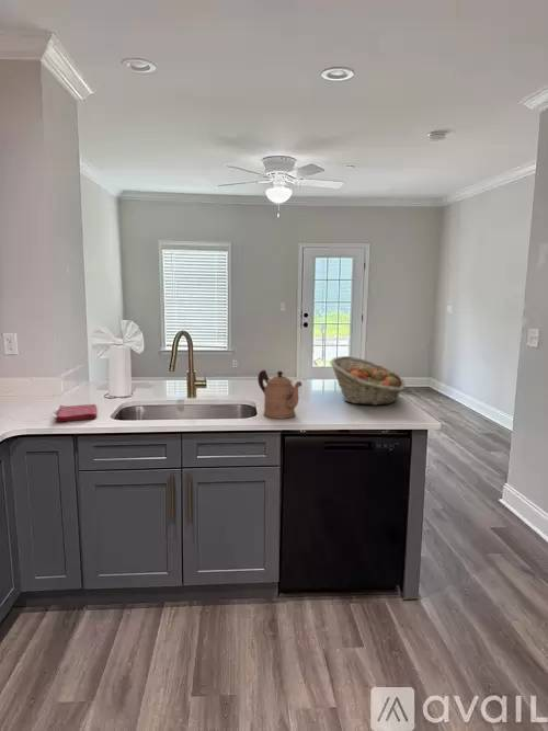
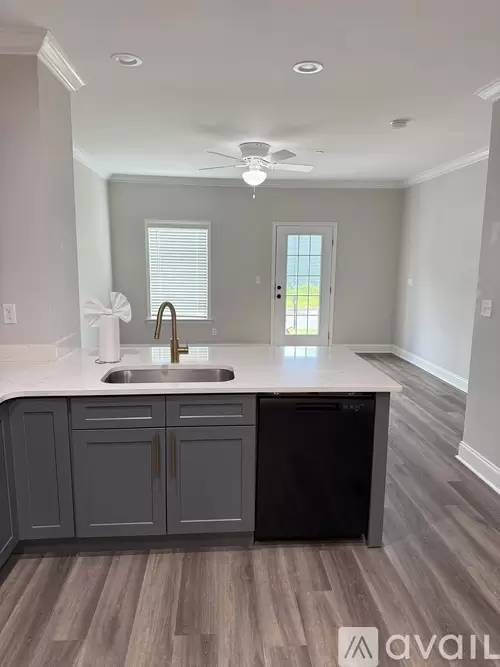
- dish towel (77, 411)
- coffeepot (278, 392)
- fruit basket (367, 379)
